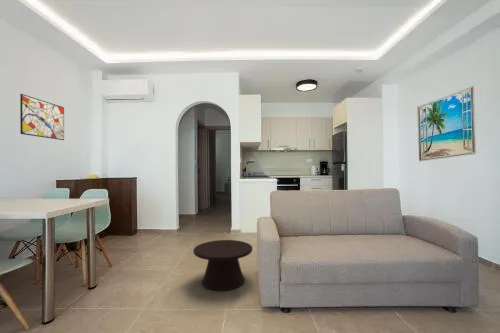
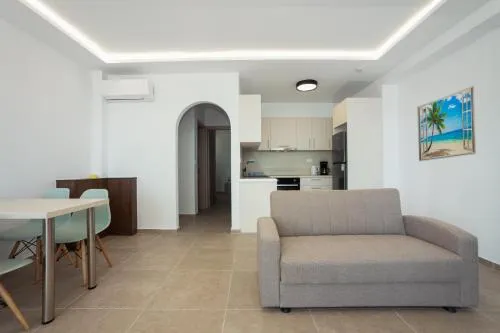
- wall art (44, 119)
- side table (223, 264)
